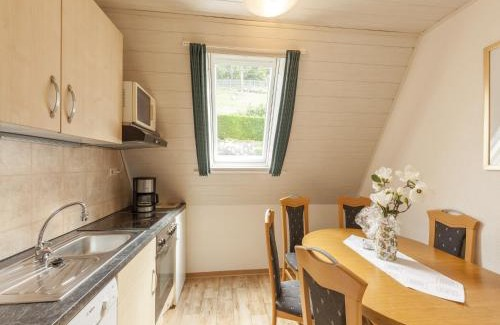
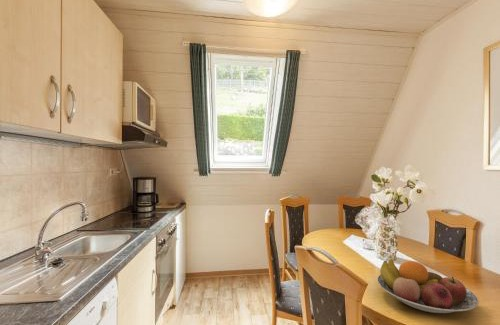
+ fruit bowl (423, 283)
